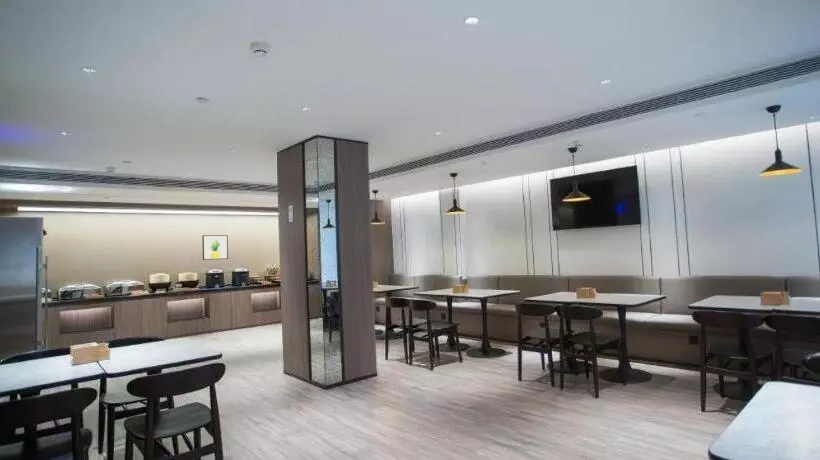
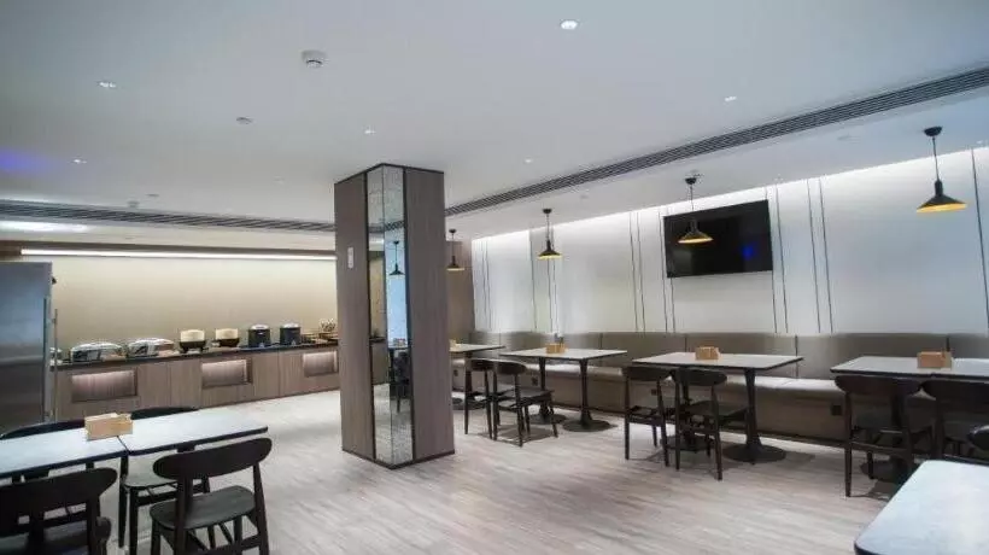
- wall art (215, 247)
